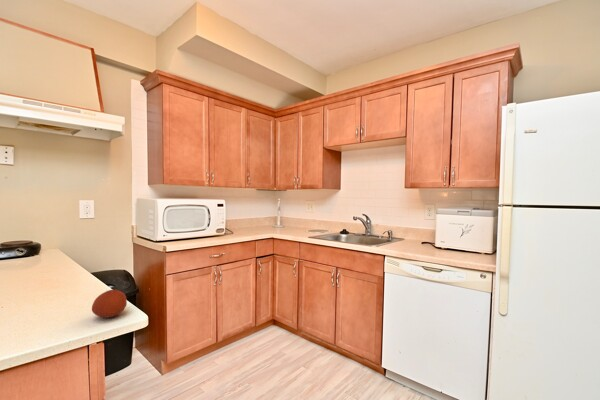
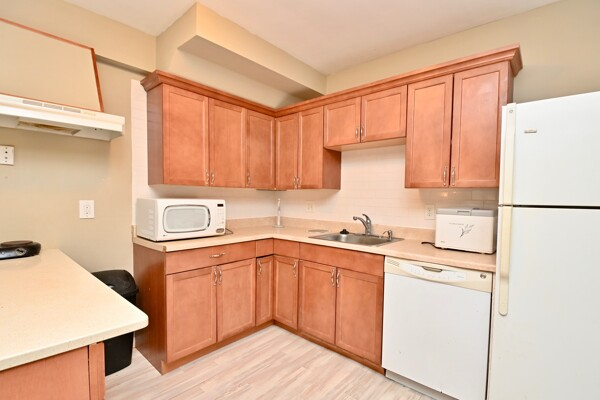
- fruit (109, 303)
